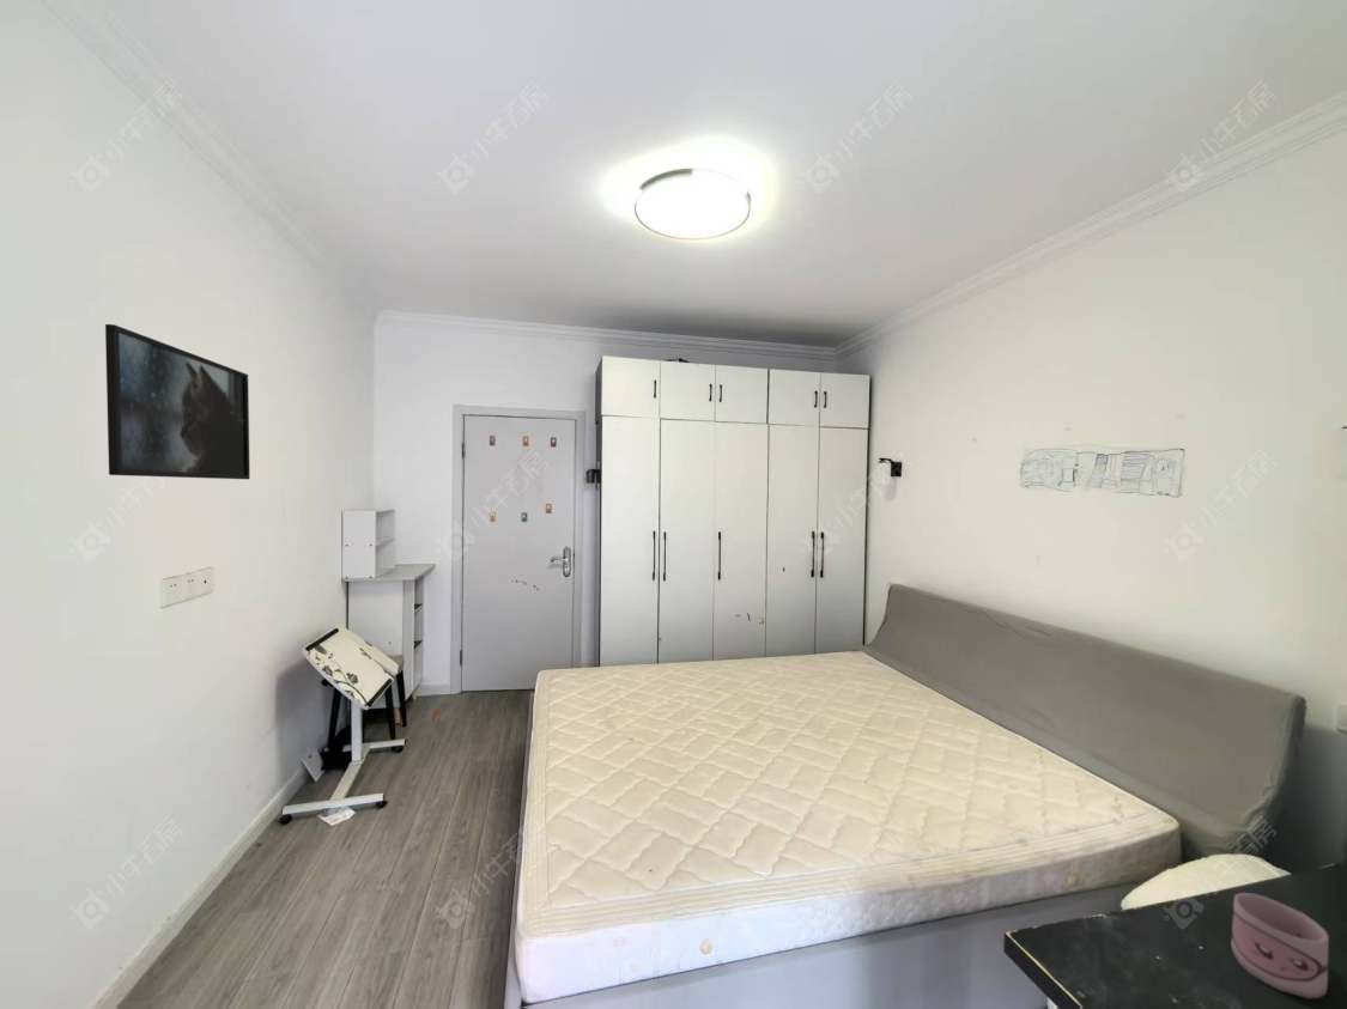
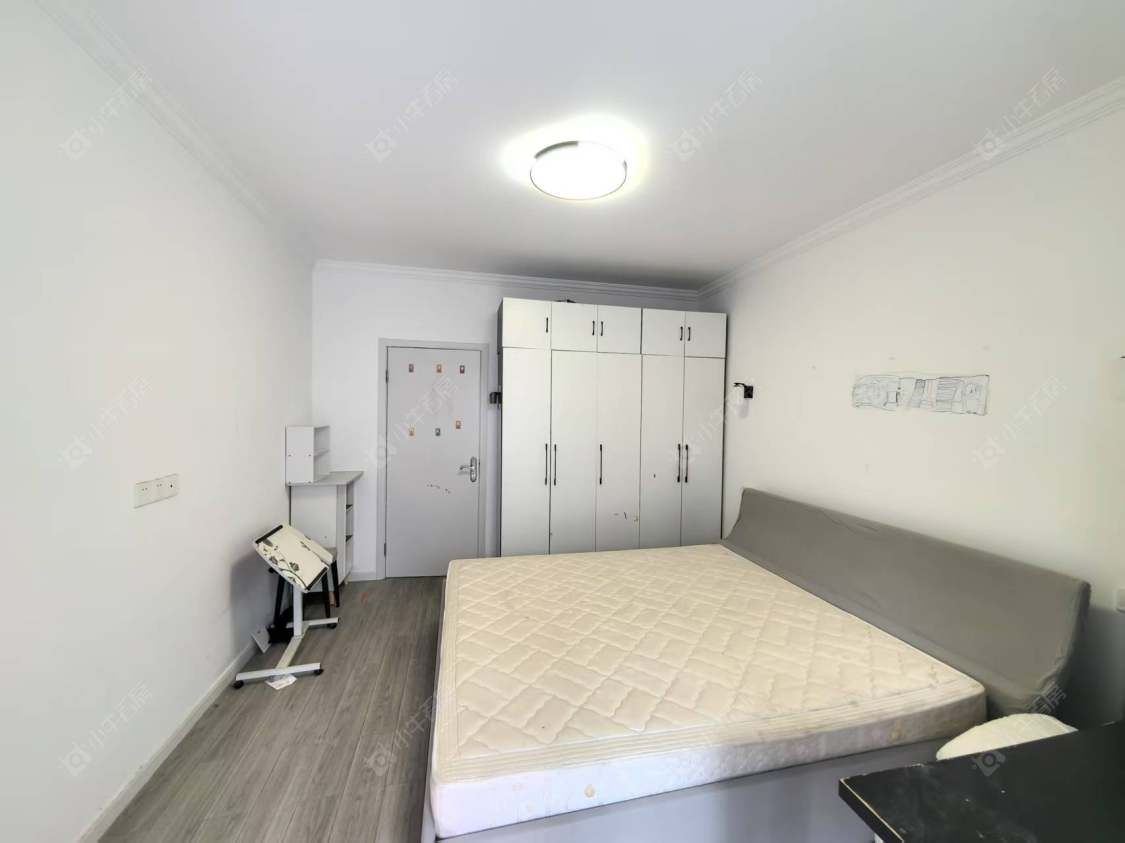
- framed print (190, 415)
- mug (1280, 938)
